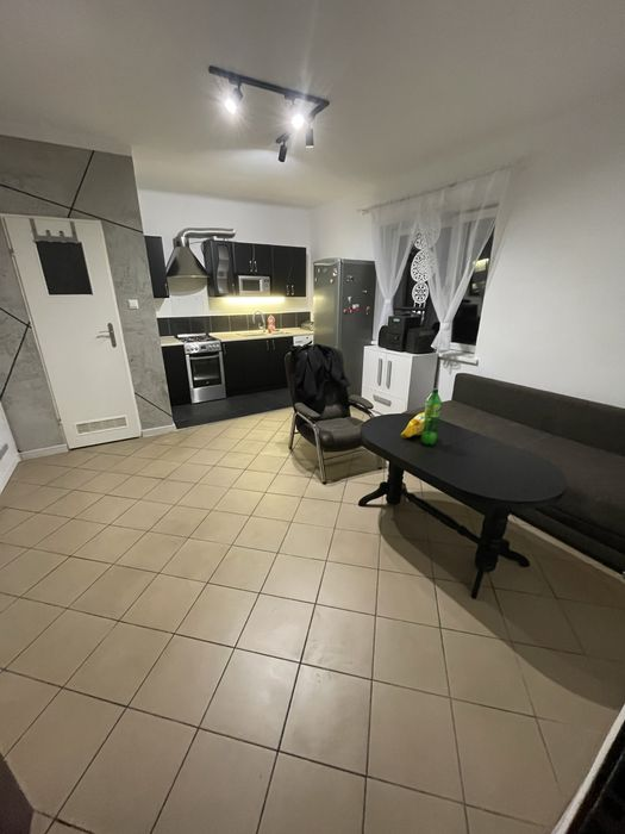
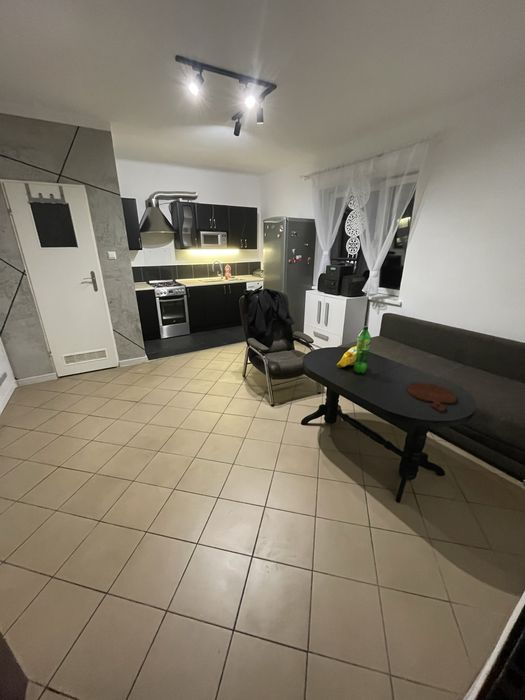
+ cutting board (432, 396)
